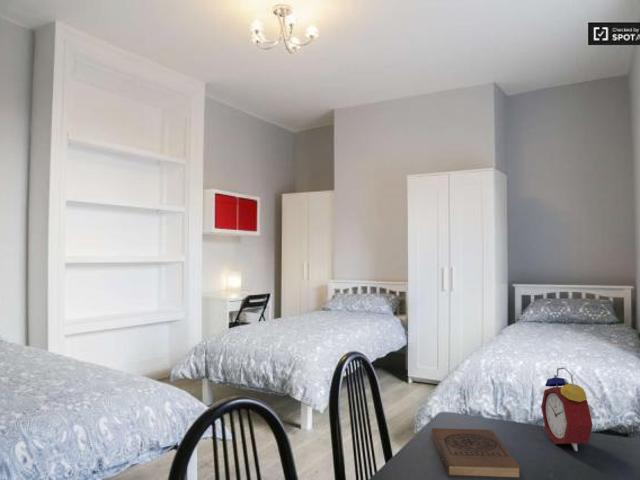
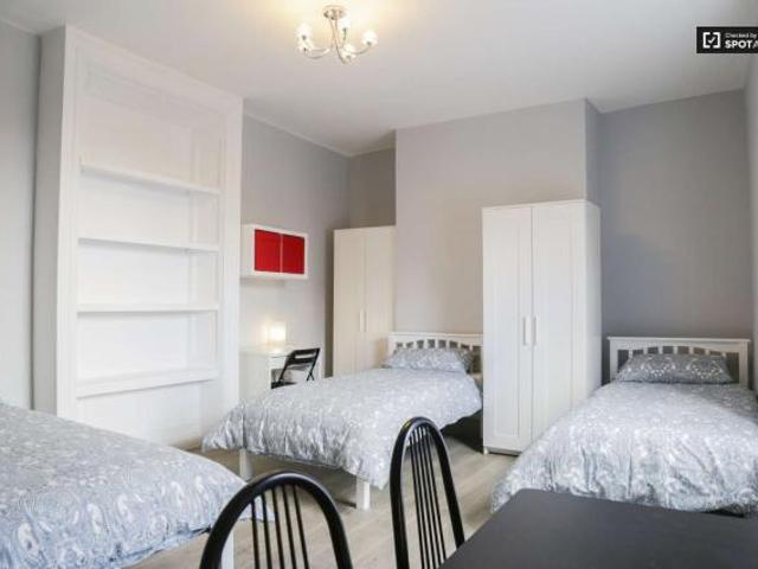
- book (471, 450)
- alarm clock (569, 405)
